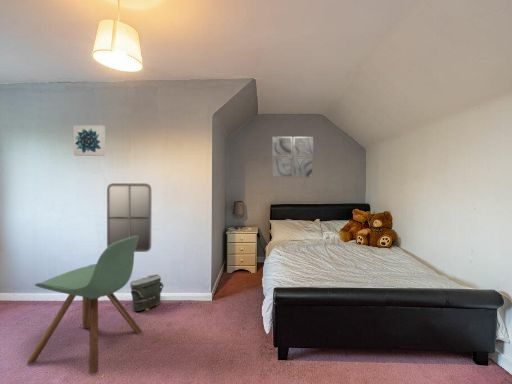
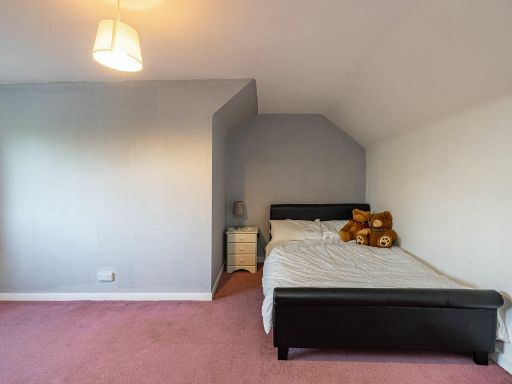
- home mirror (129, 217)
- chair (90, 291)
- wall art (89, 140)
- wall art (293, 156)
- bag (147, 293)
